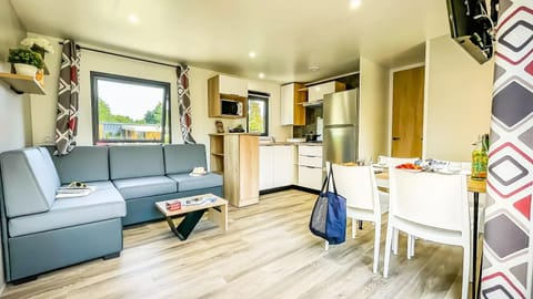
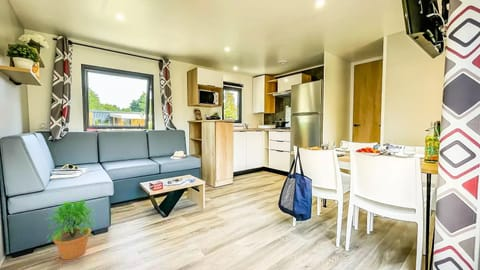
+ potted plant (71, 226)
